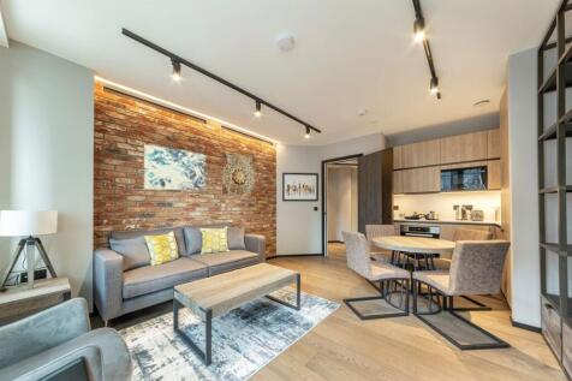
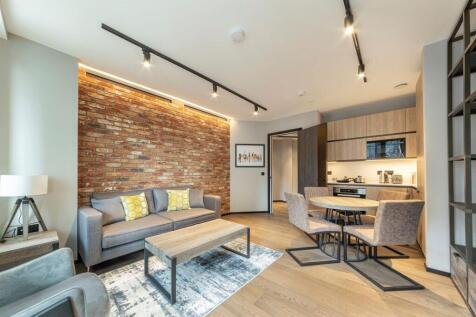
- wall art (177, 169)
- wall art (239, 174)
